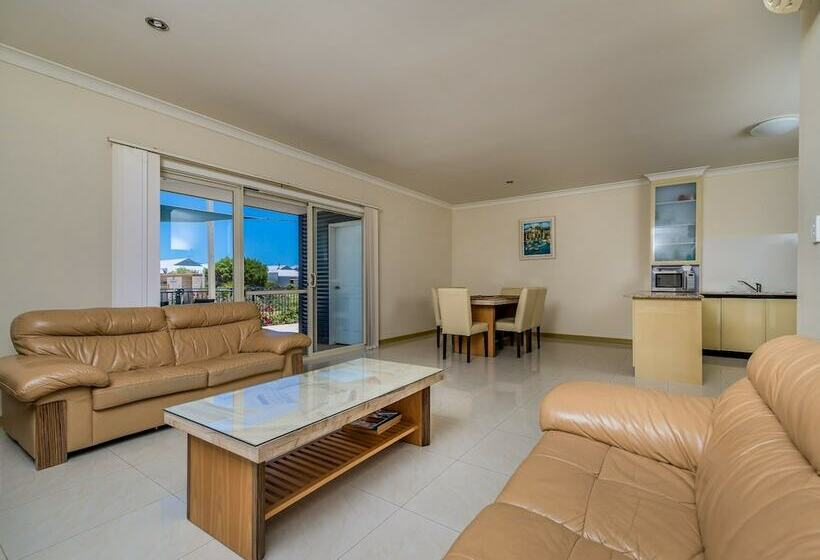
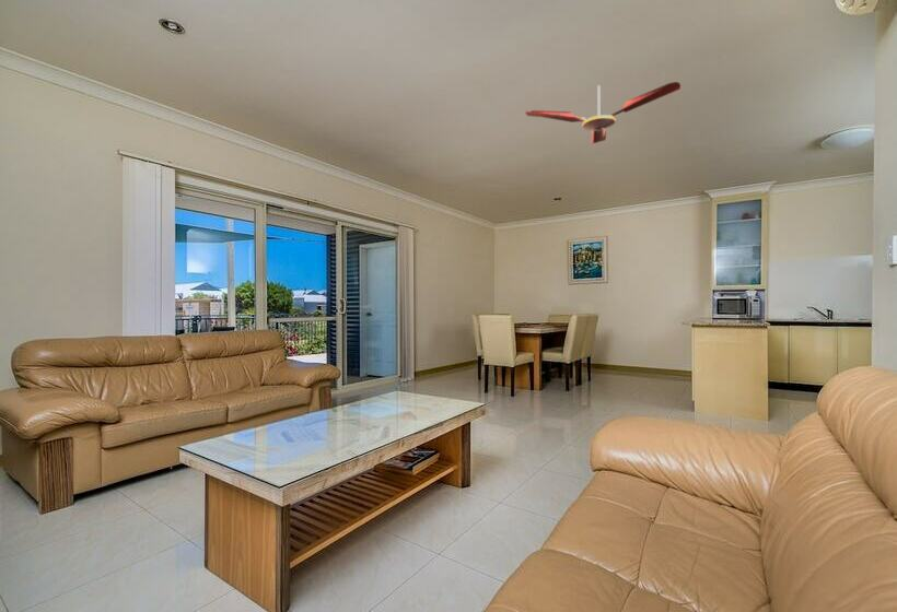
+ ceiling fan (597, 114)
